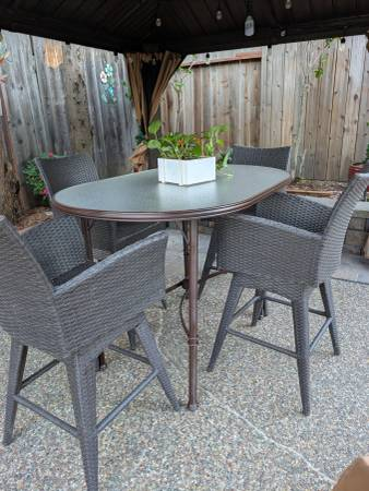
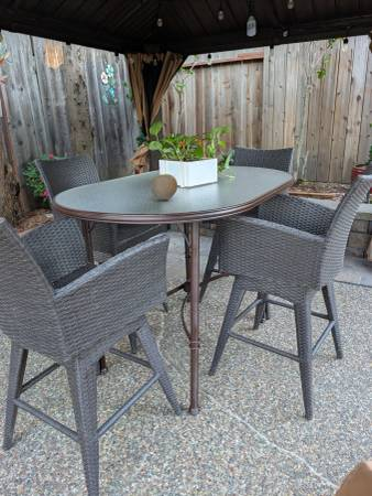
+ fruit (163, 186)
